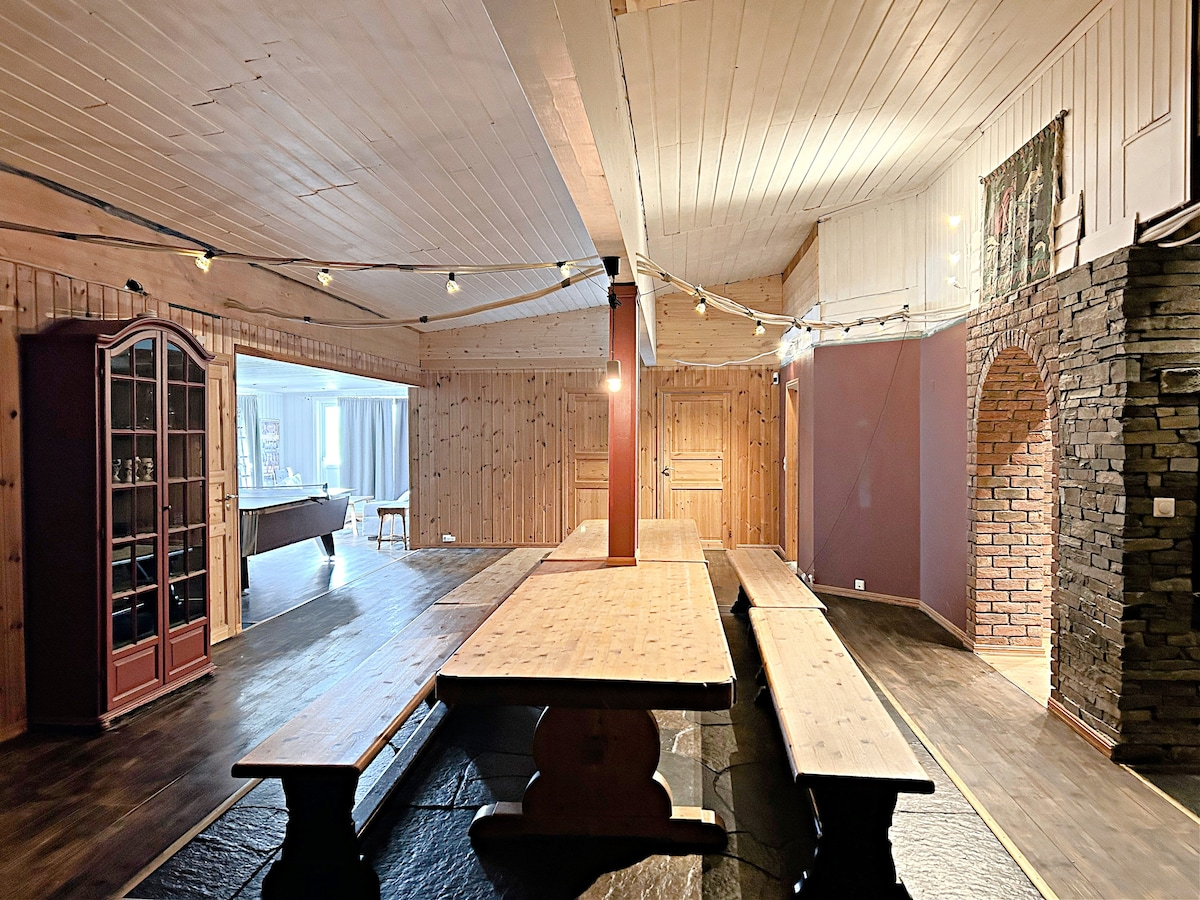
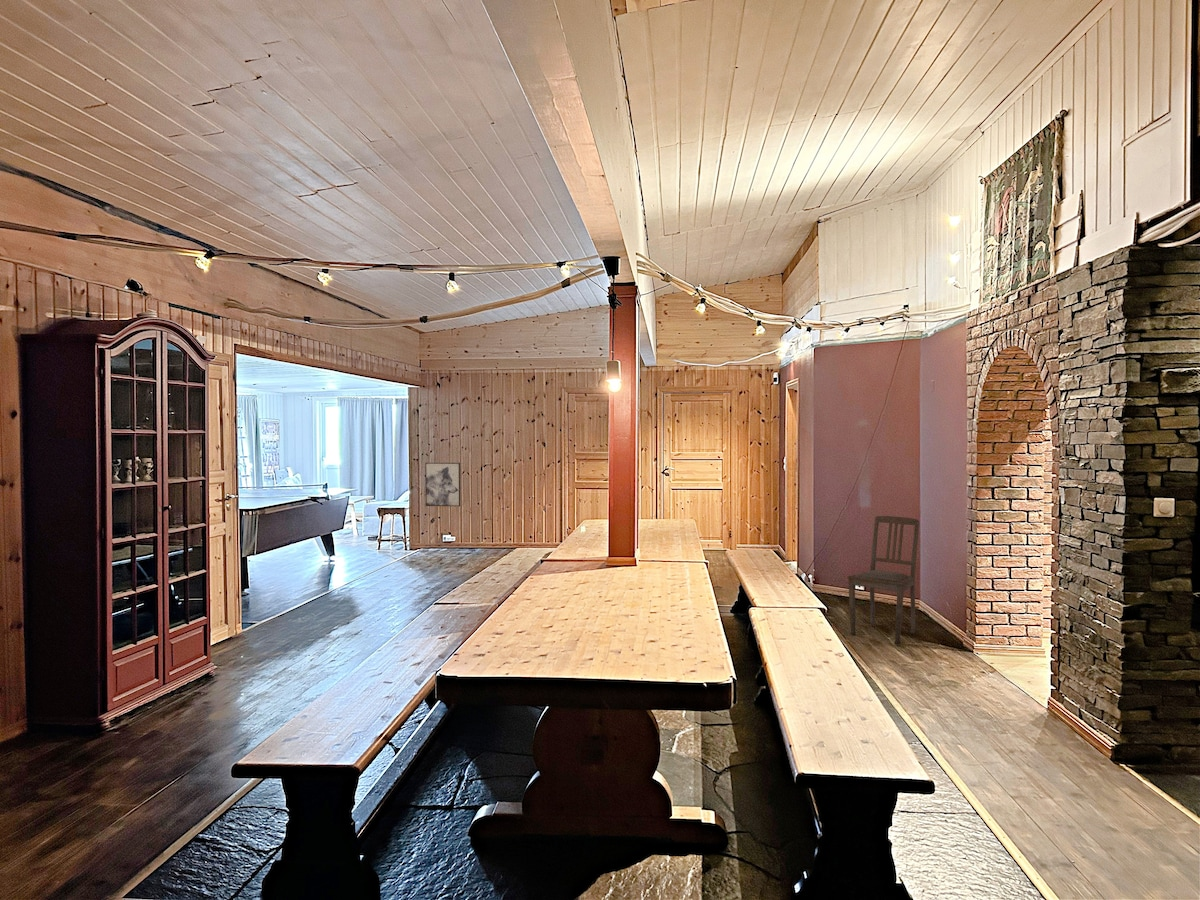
+ wall art (442, 484)
+ dining chair (884, 576)
